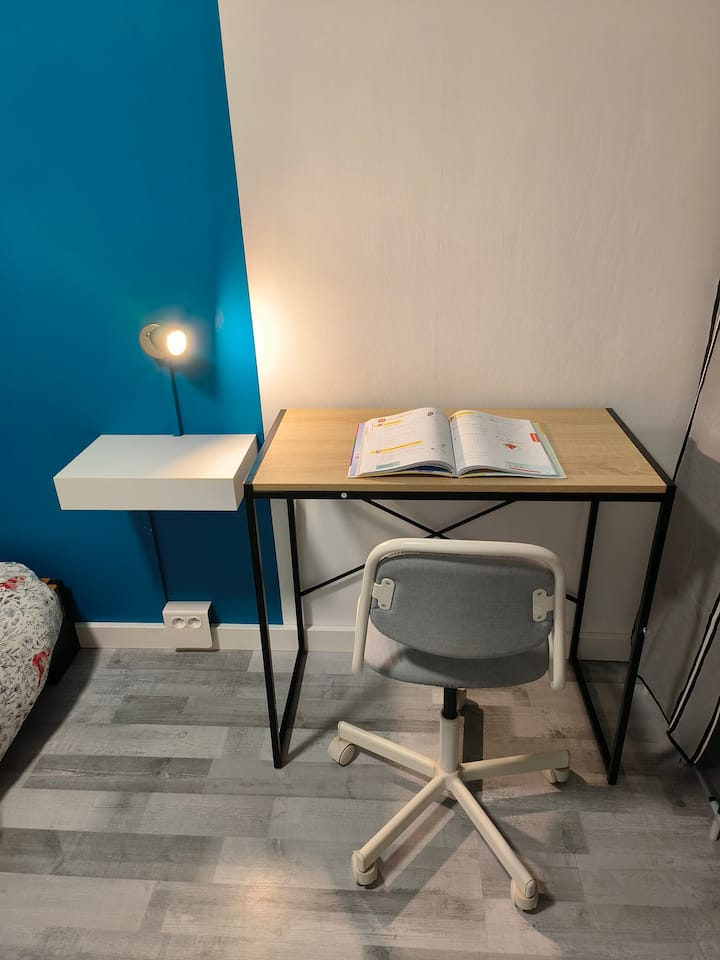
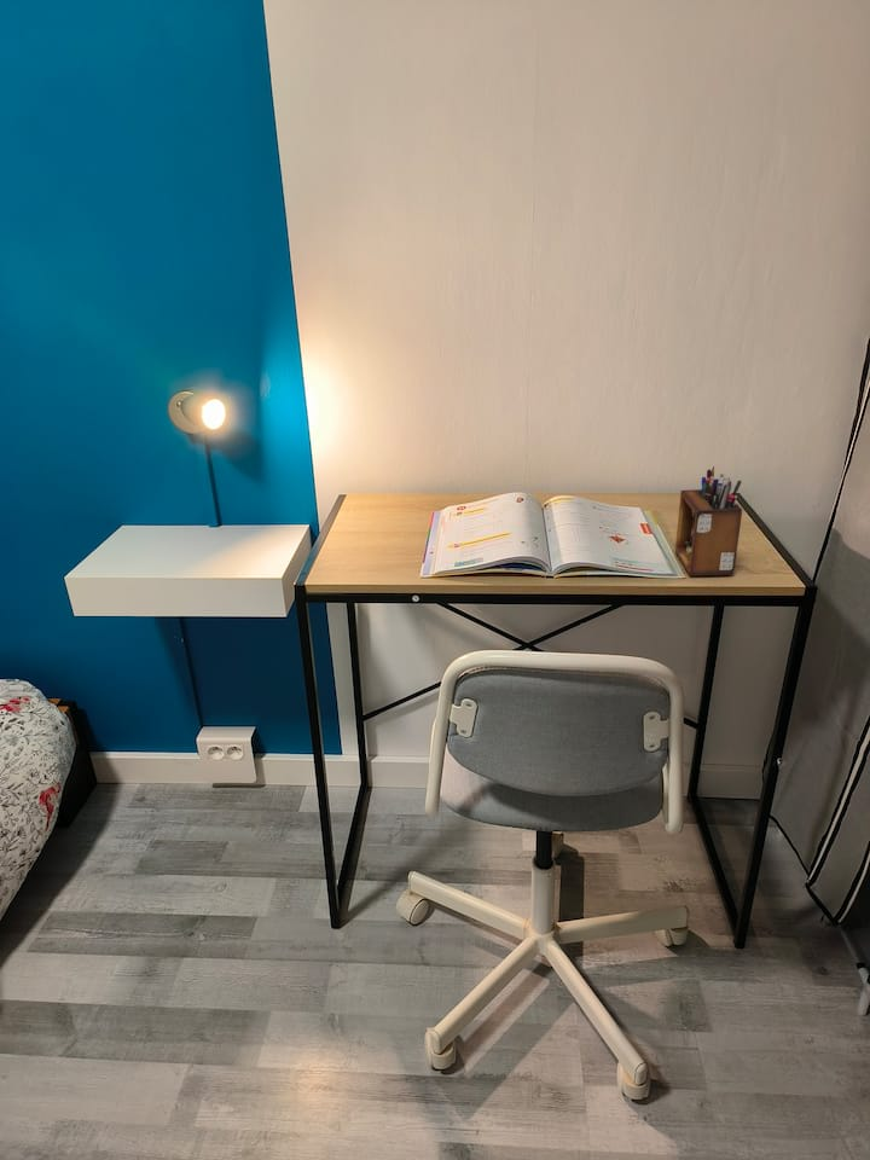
+ desk organizer (708, 518)
